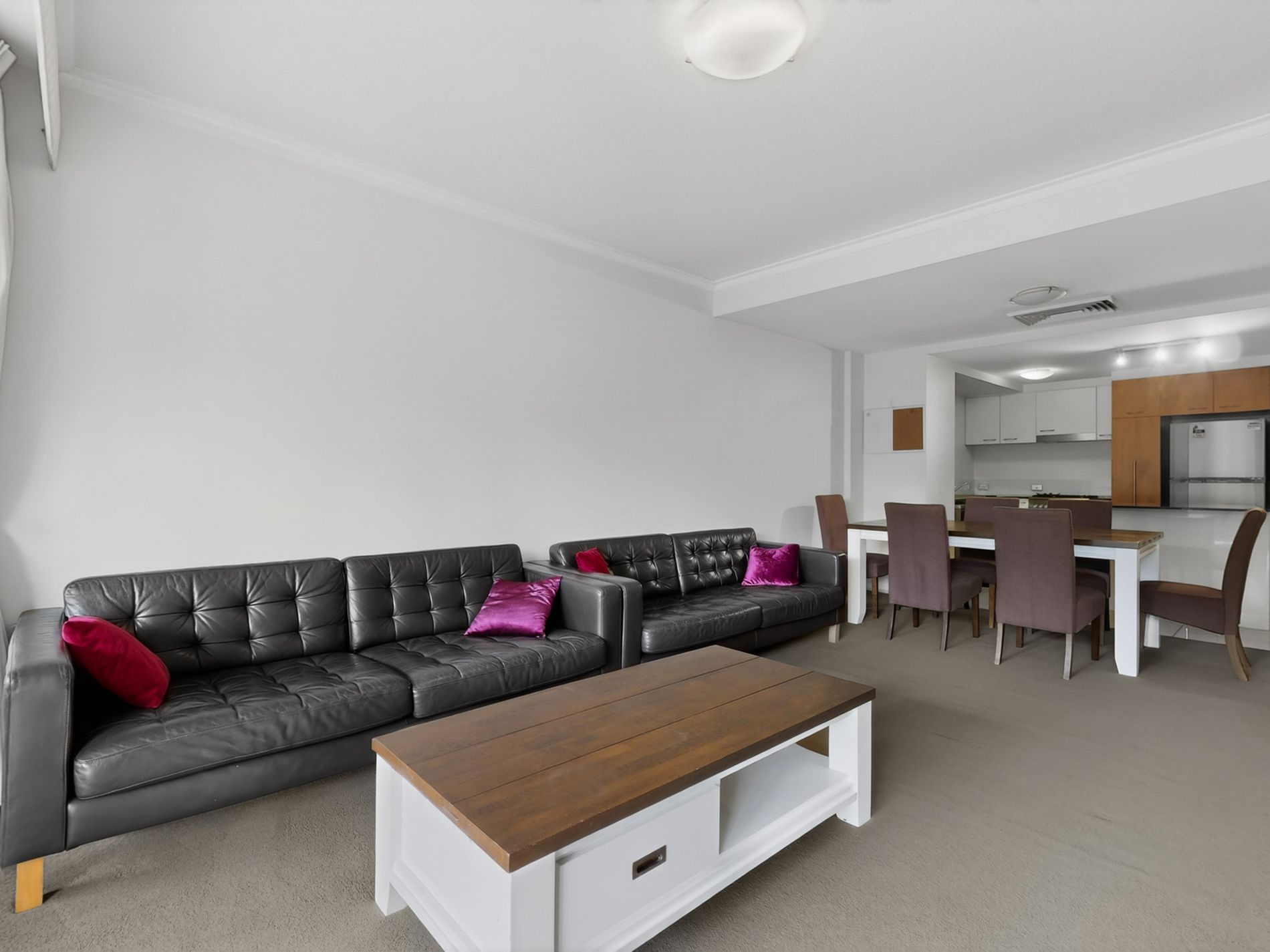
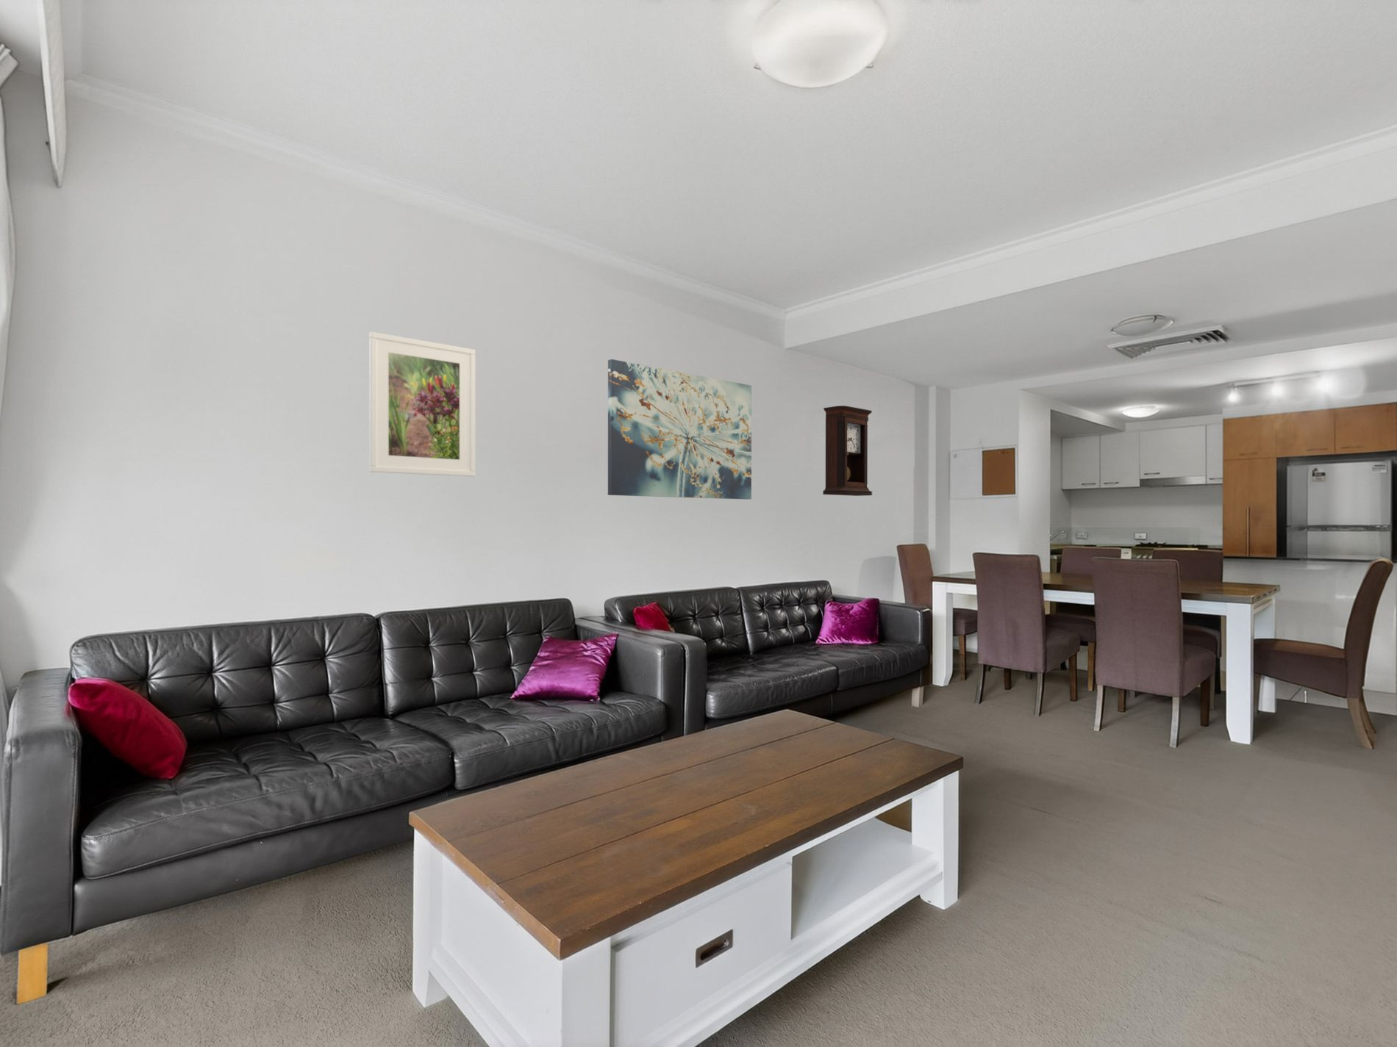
+ pendulum clock (849, 452)
+ wall art (685, 434)
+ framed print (425, 408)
